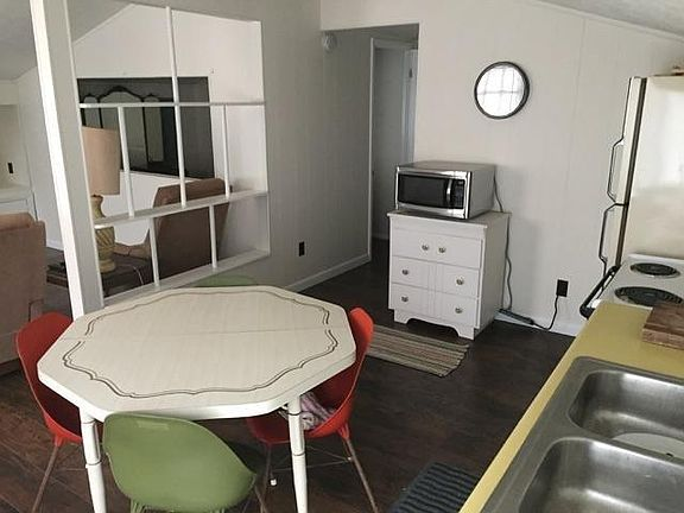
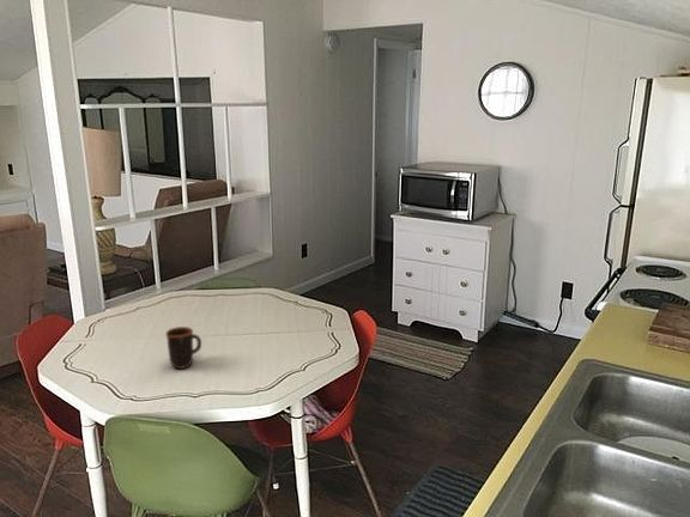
+ mug (184, 346)
